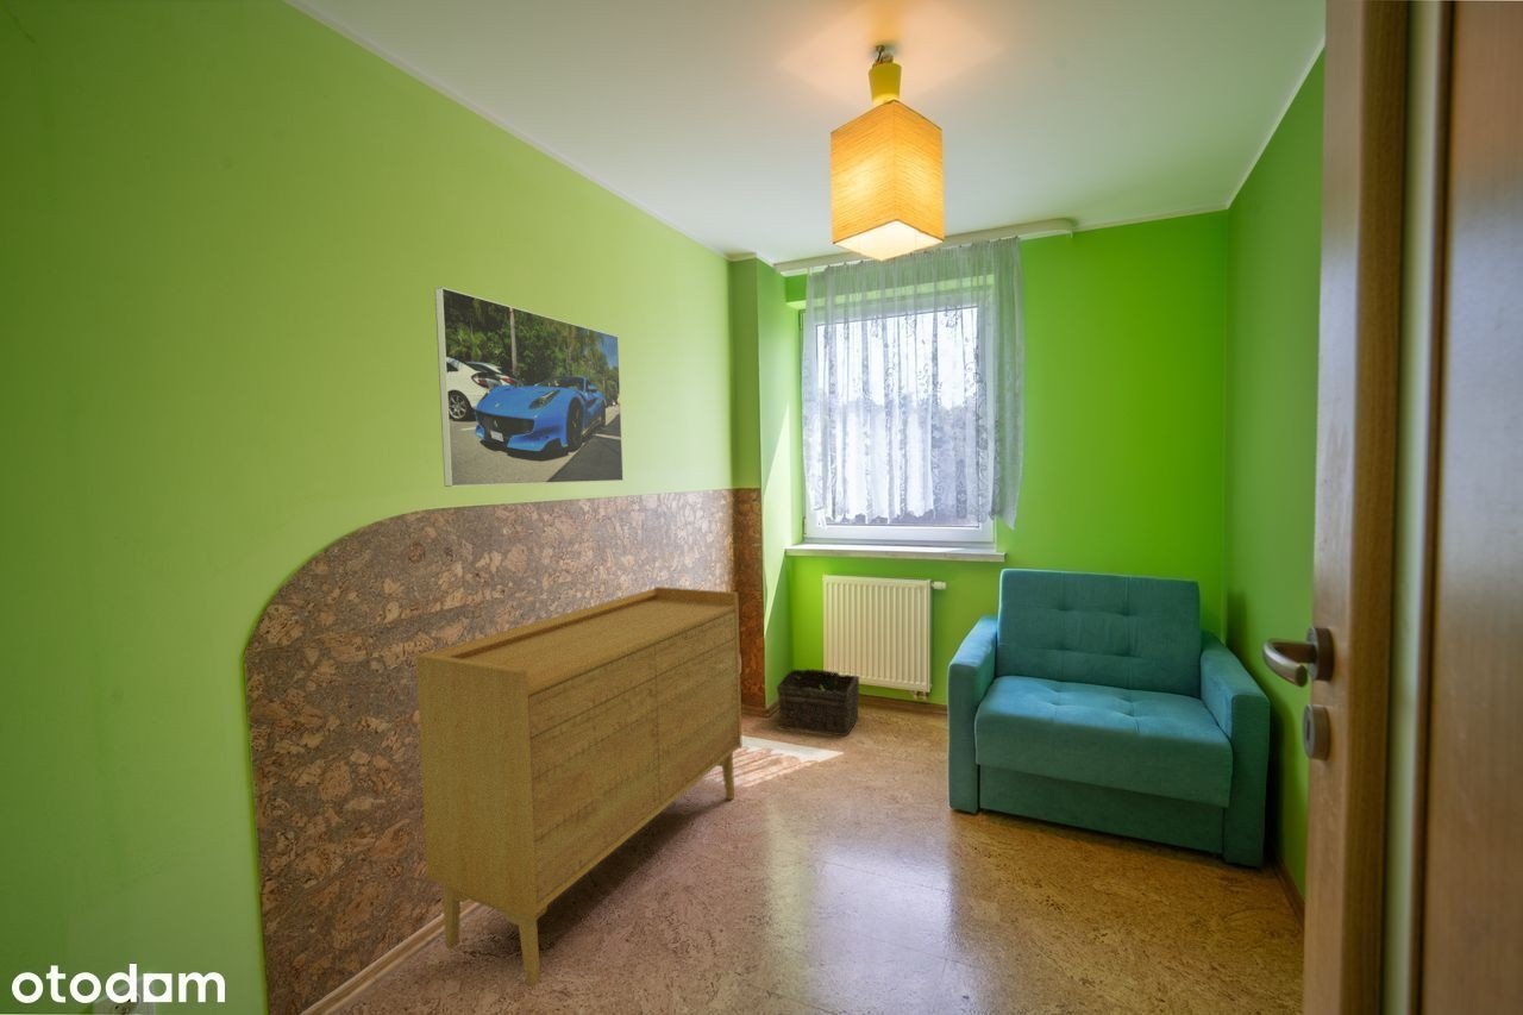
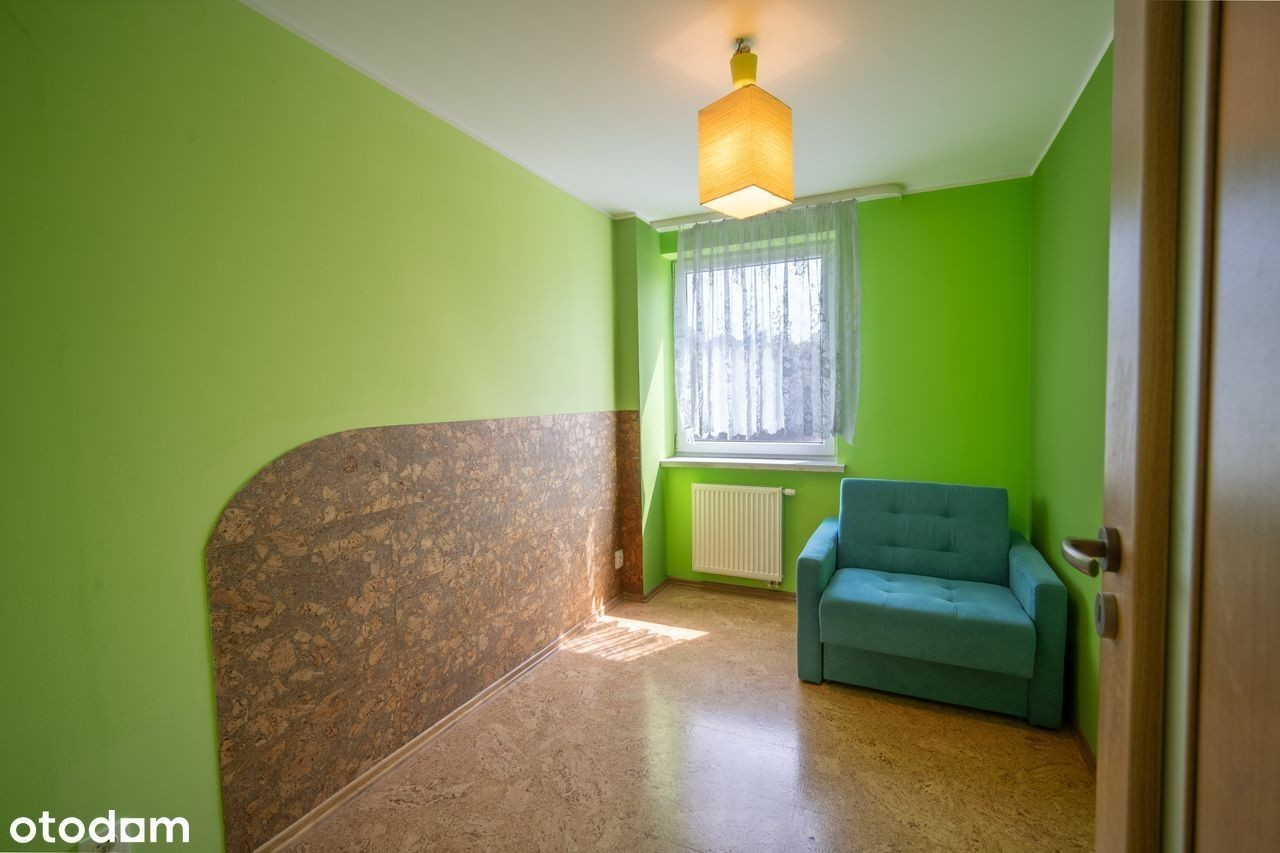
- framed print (544, 400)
- sideboard (612, 739)
- basket (821, 695)
